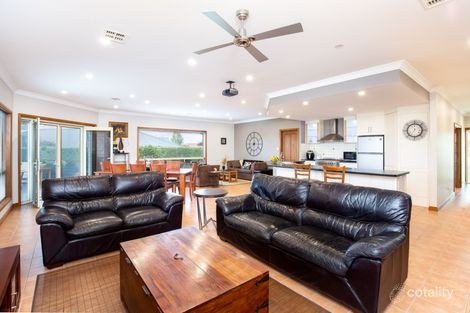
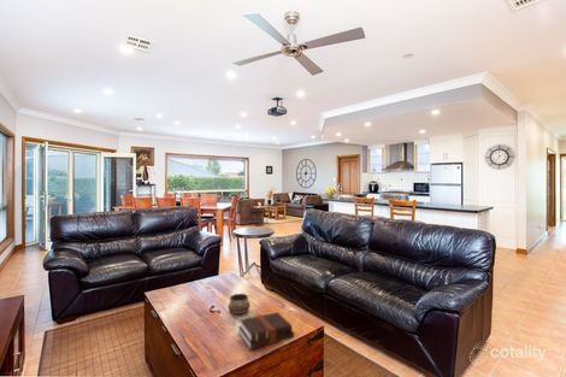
+ hardback book (265, 328)
+ decorative bowl (238, 304)
